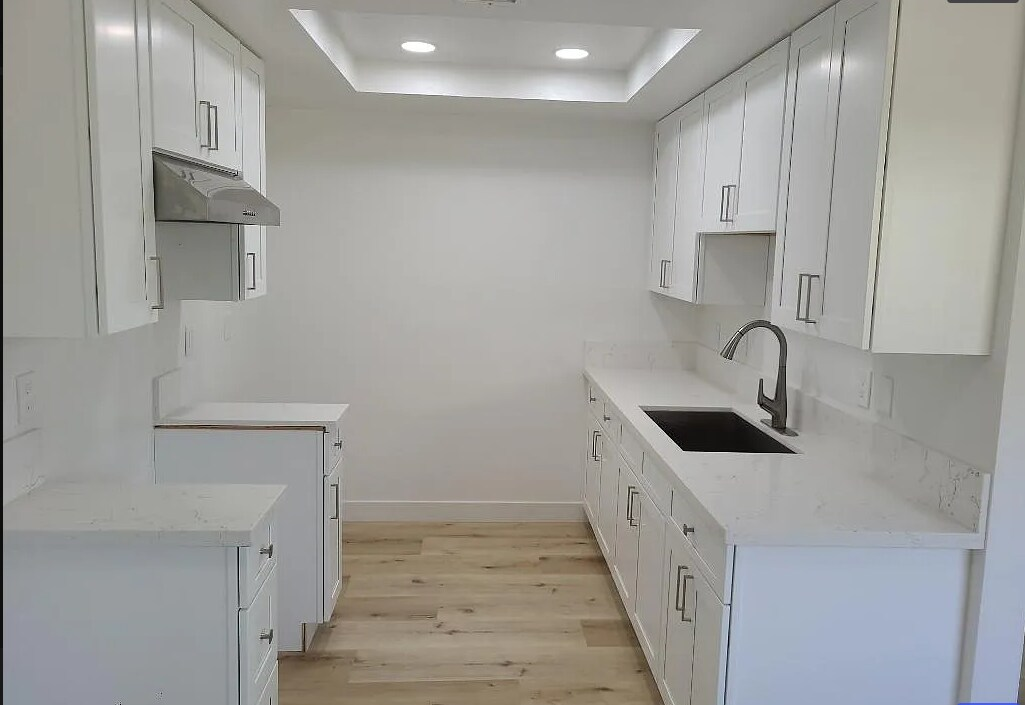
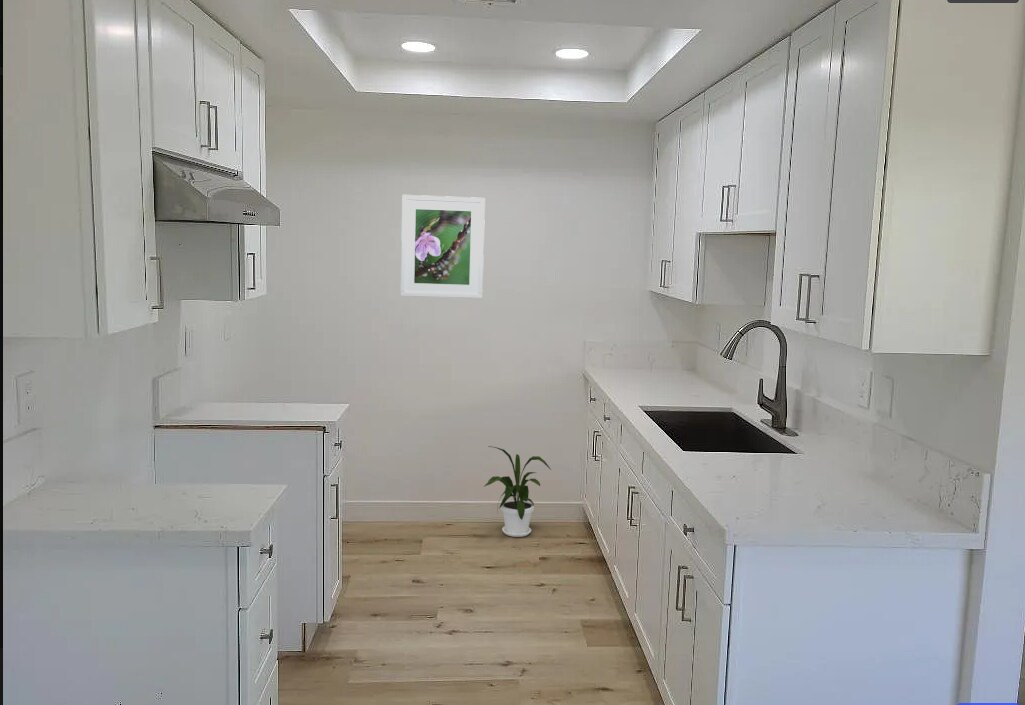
+ house plant (515, 490)
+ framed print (442, 247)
